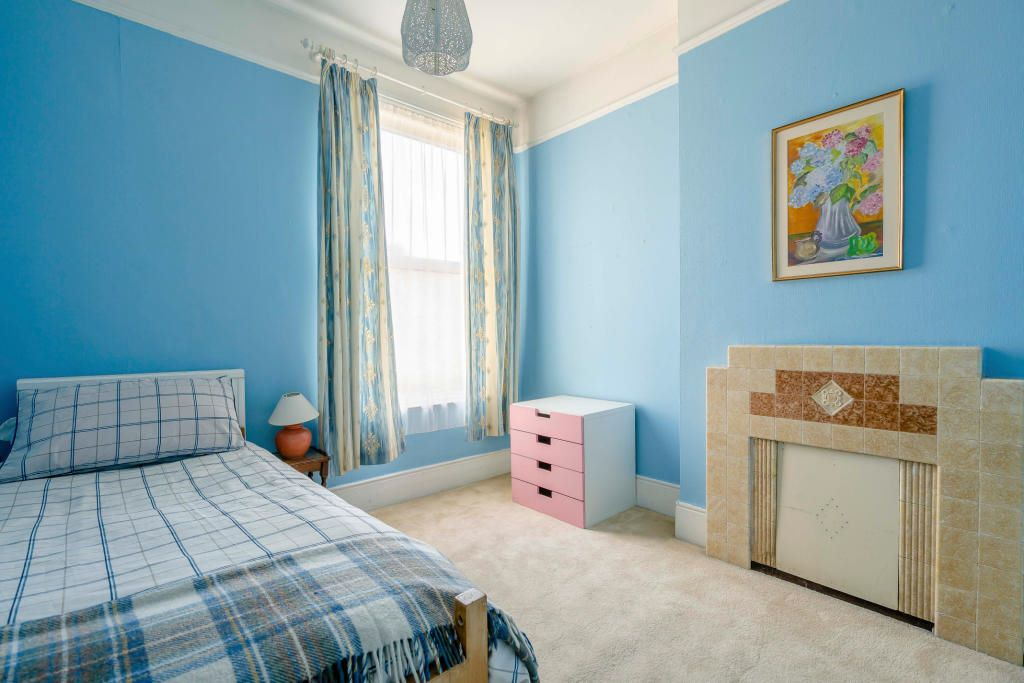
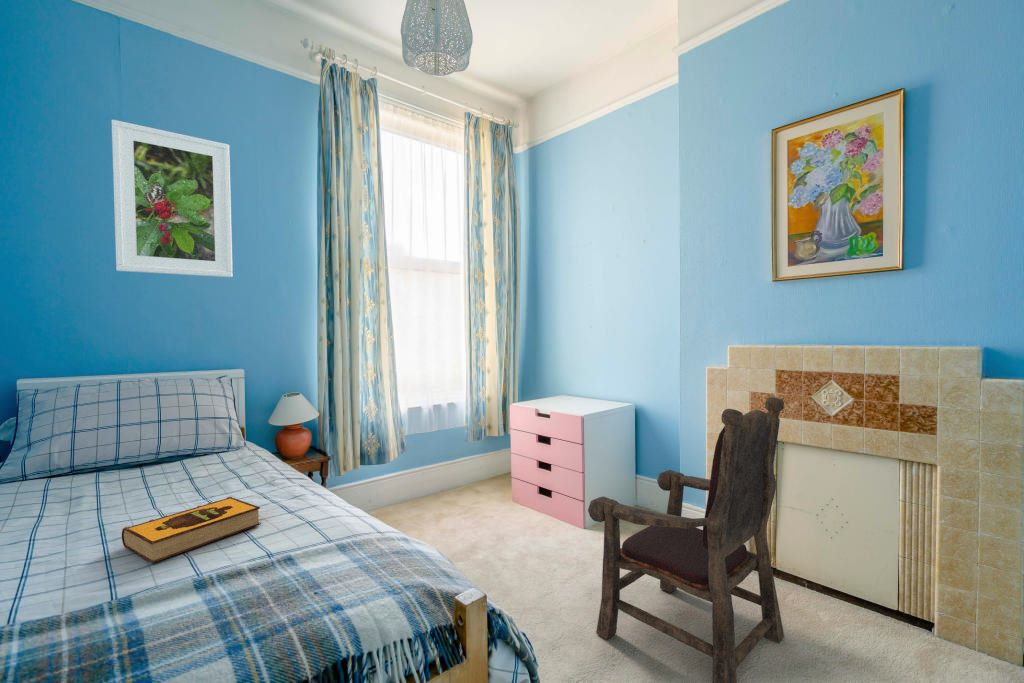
+ armchair (689, 518)
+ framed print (176, 204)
+ hardback book (194, 525)
